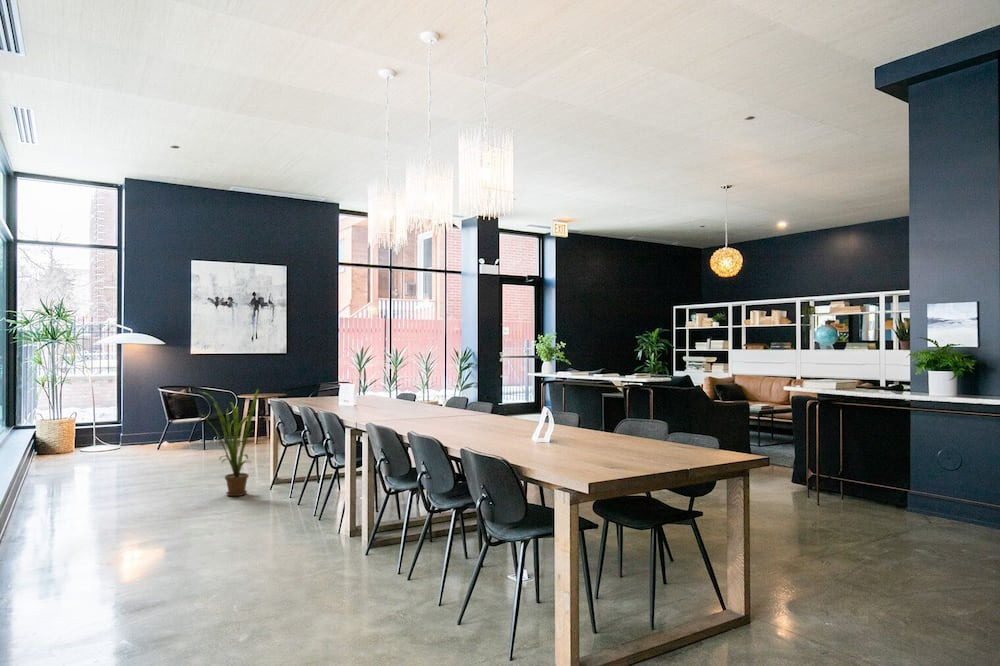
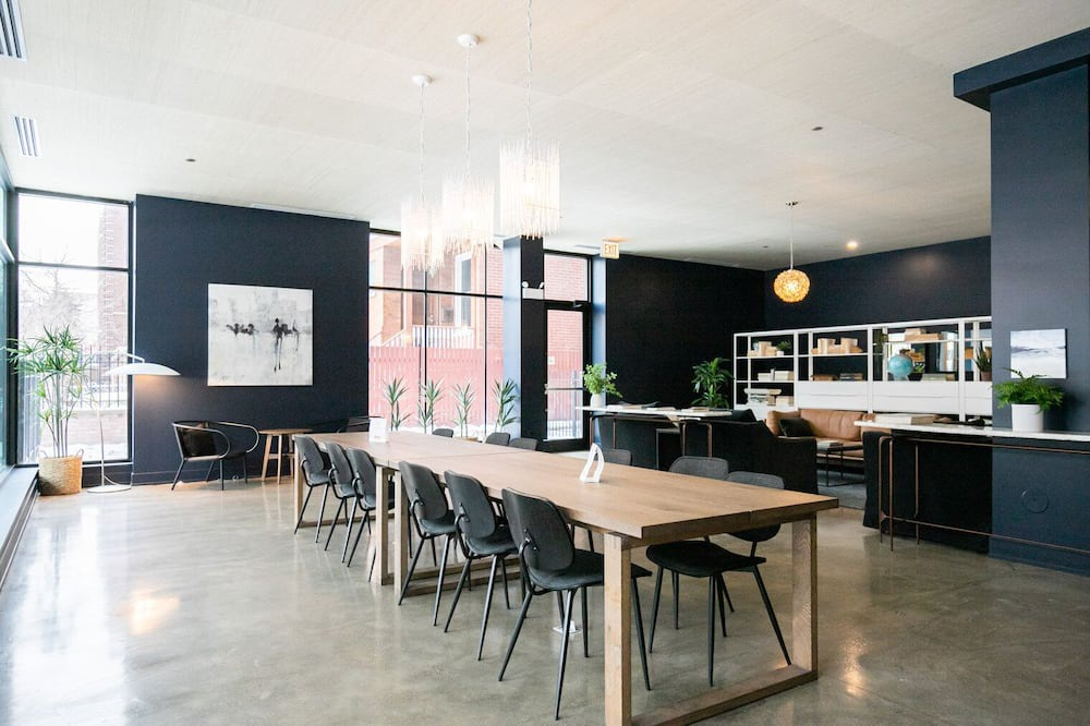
- house plant (231, 442)
